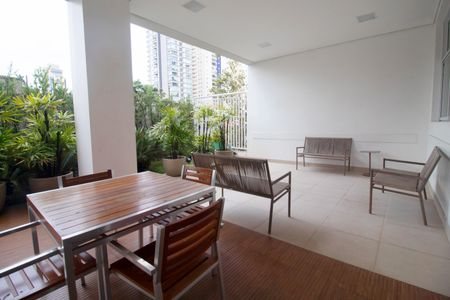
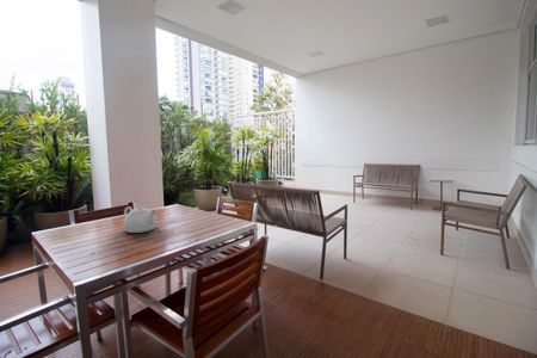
+ teapot (138, 217)
